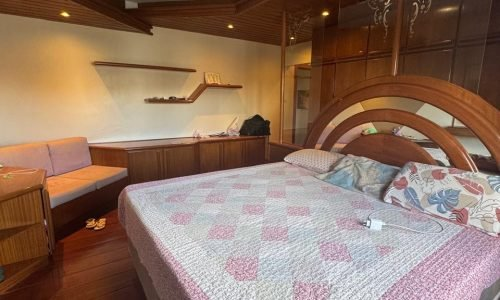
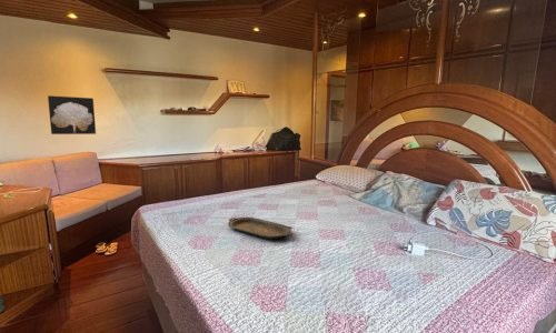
+ serving tray (258, 228)
+ wall art (72, 115)
